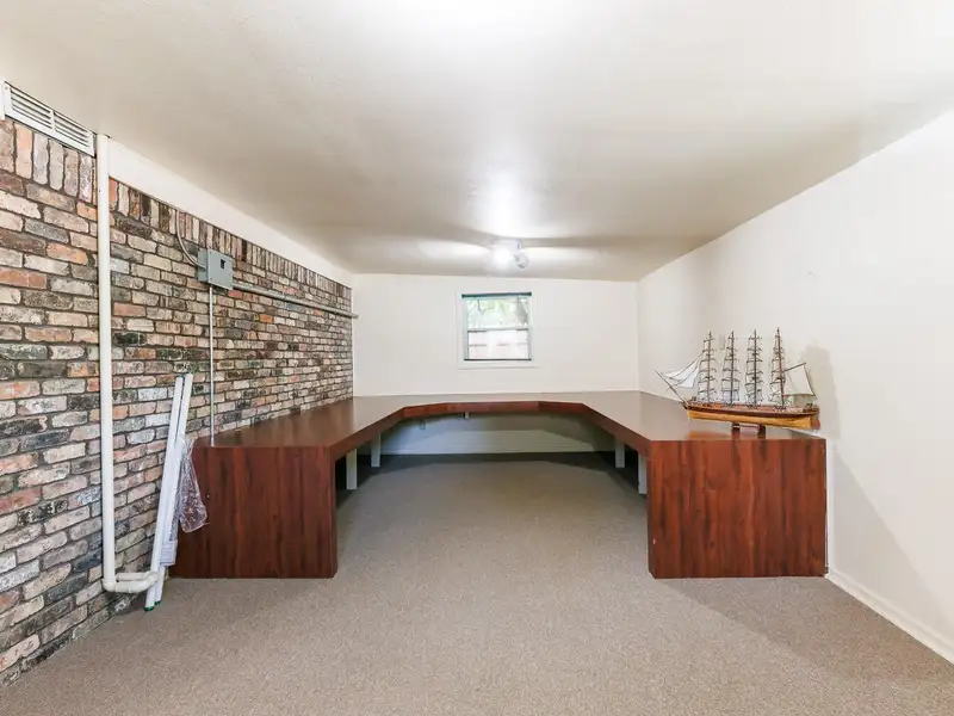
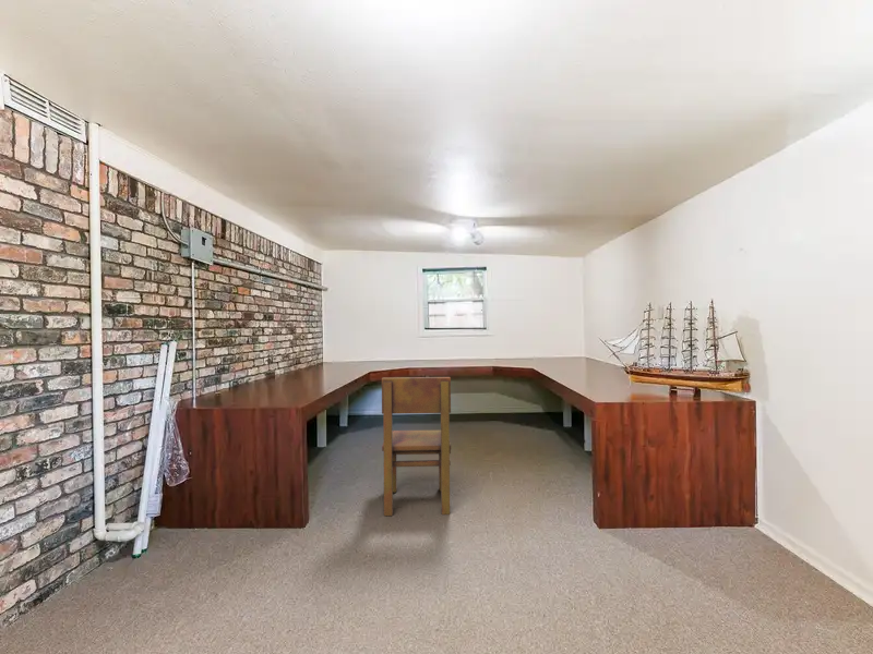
+ chair (417, 437)
